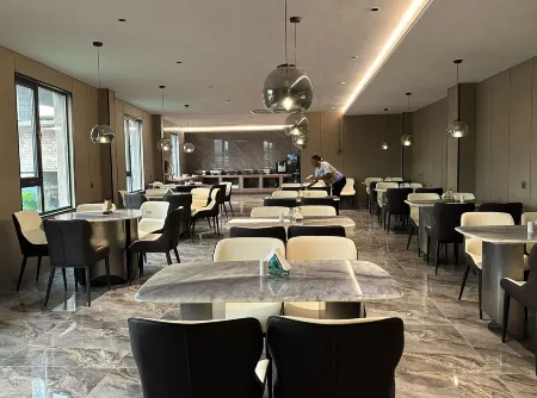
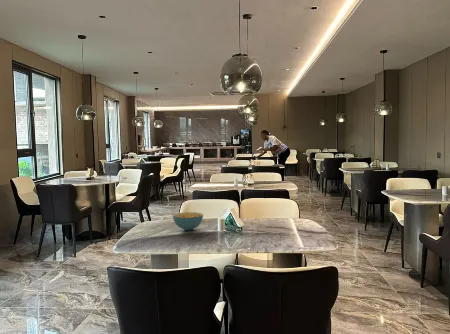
+ cereal bowl (188, 222)
